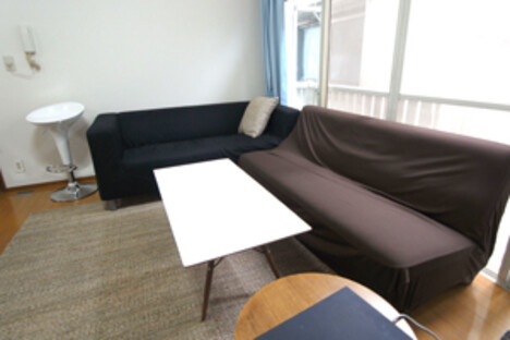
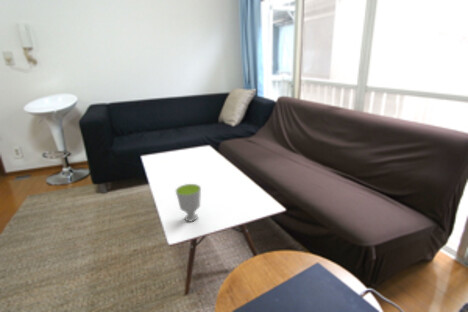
+ cup (189, 203)
